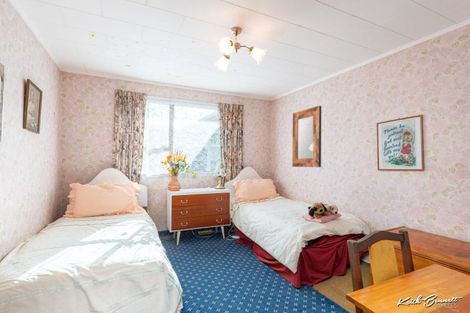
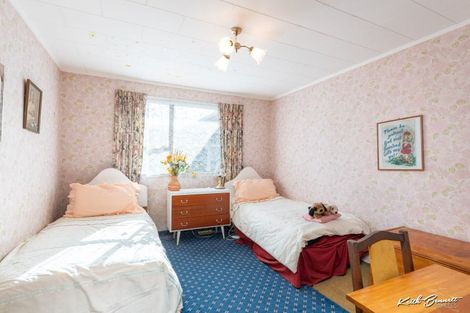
- home mirror (305, 138)
